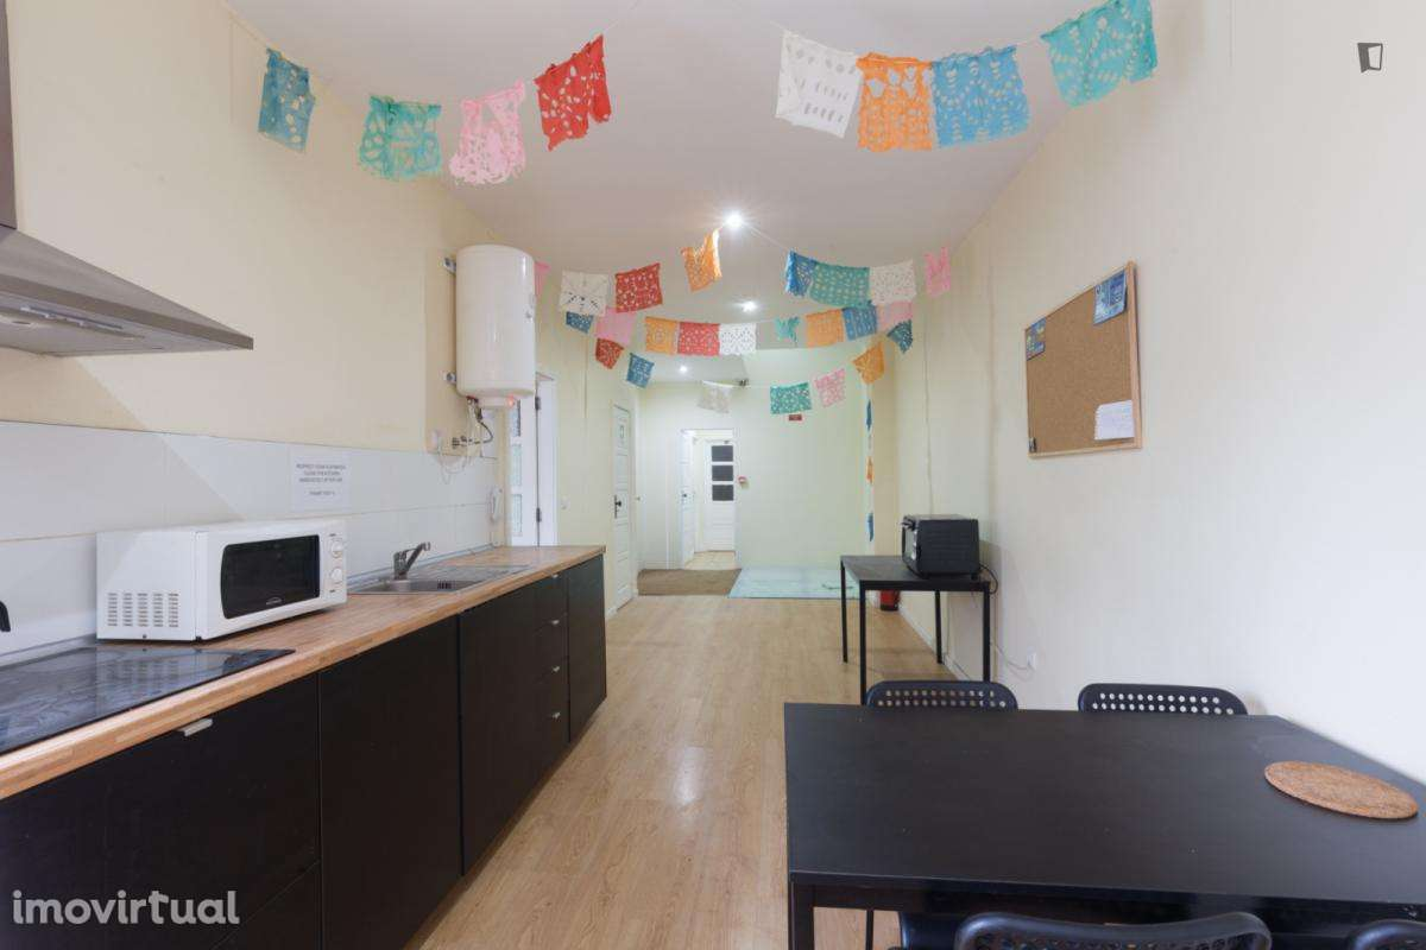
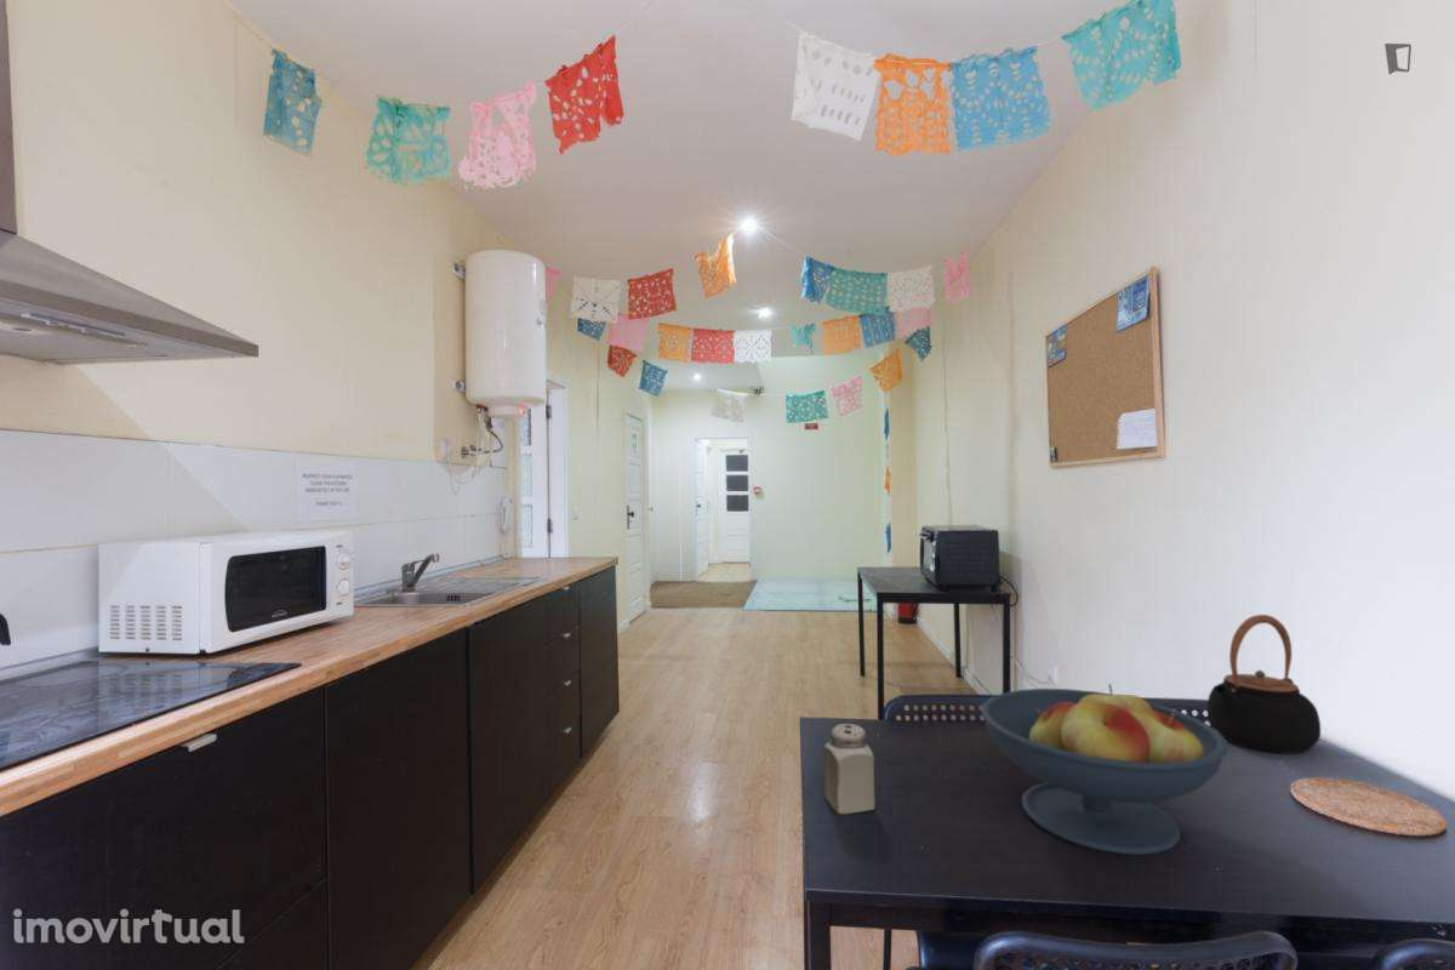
+ fruit bowl (1095, 751)
+ teapot (1254, 678)
+ salt shaker (848, 765)
